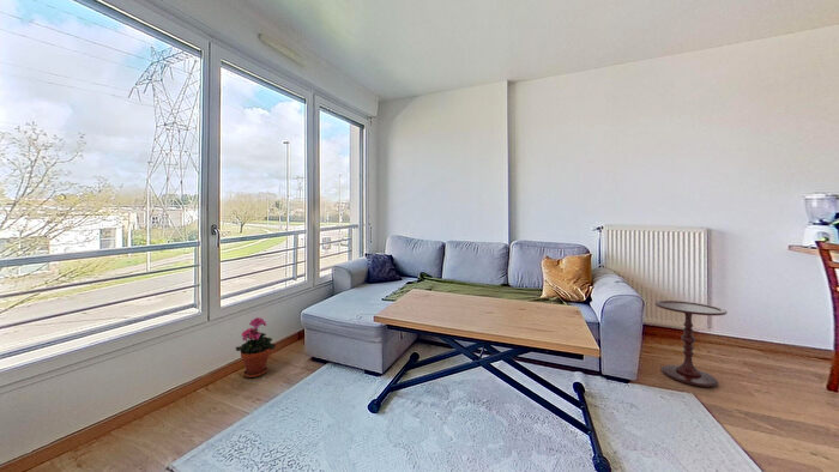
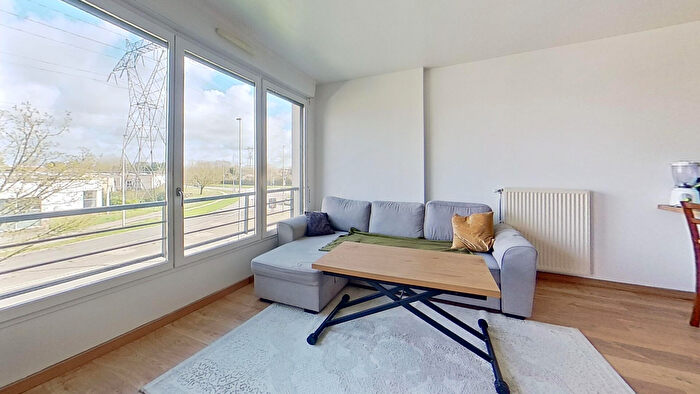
- side table (688, 340)
- potted plant (255, 345)
